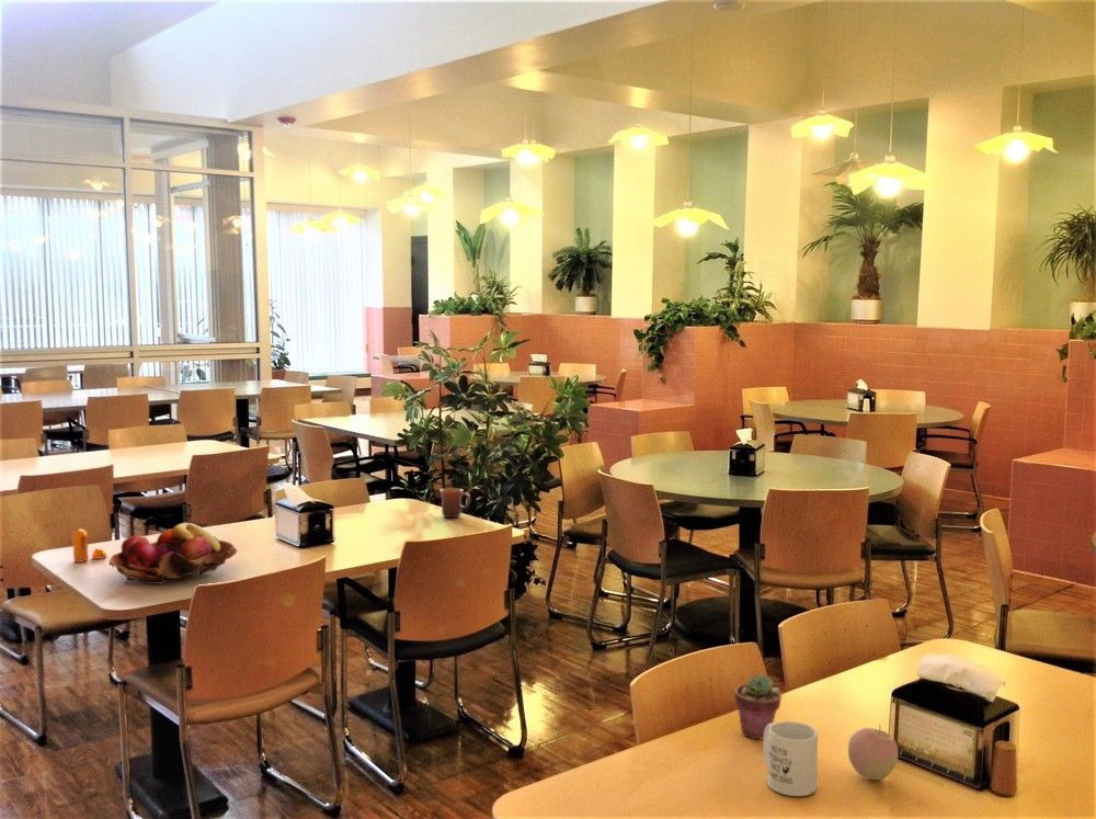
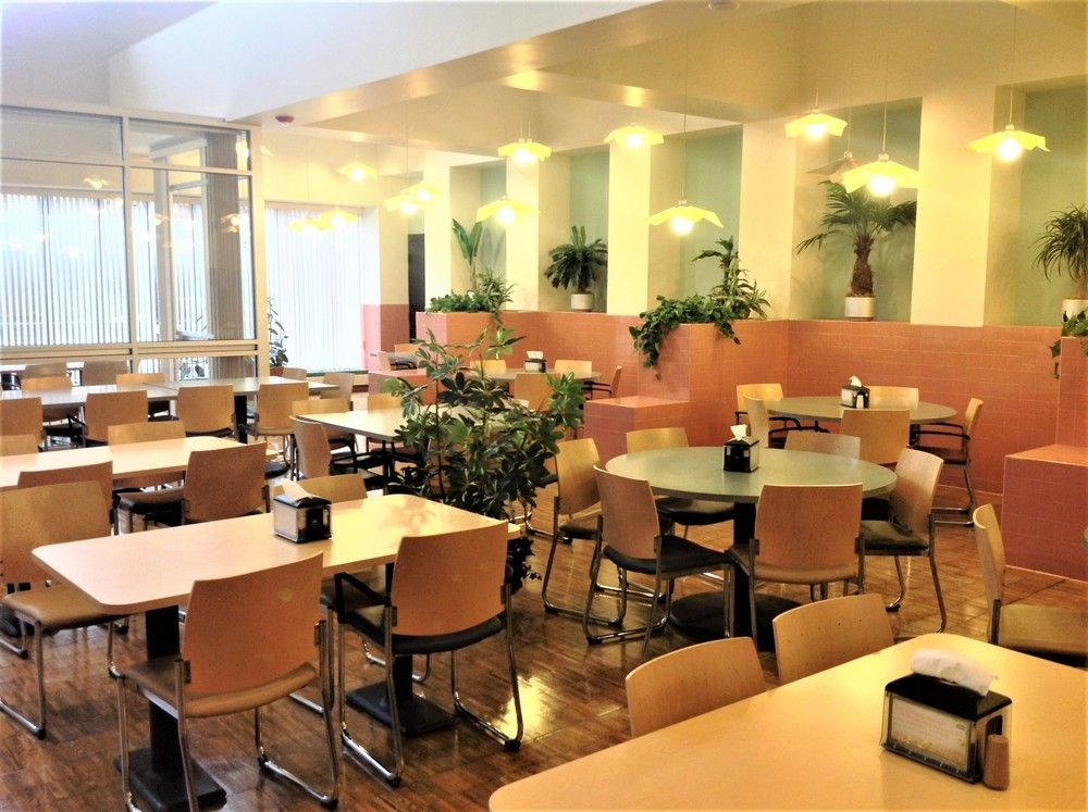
- mug (786, 753)
- apple (872, 750)
- fruit basket (175, 550)
- pepper shaker (87, 543)
- mug (455, 503)
- potted succulent (757, 704)
